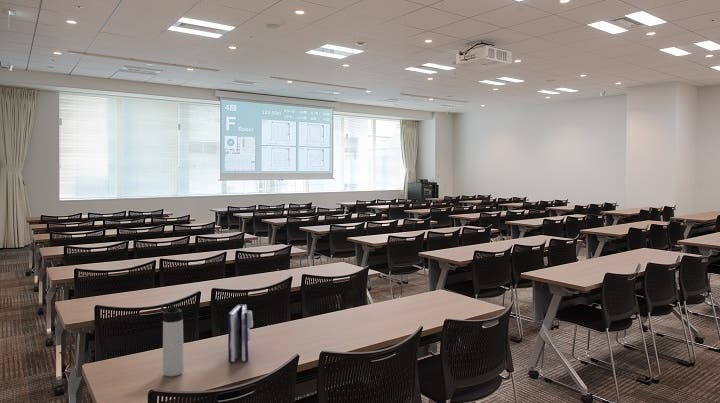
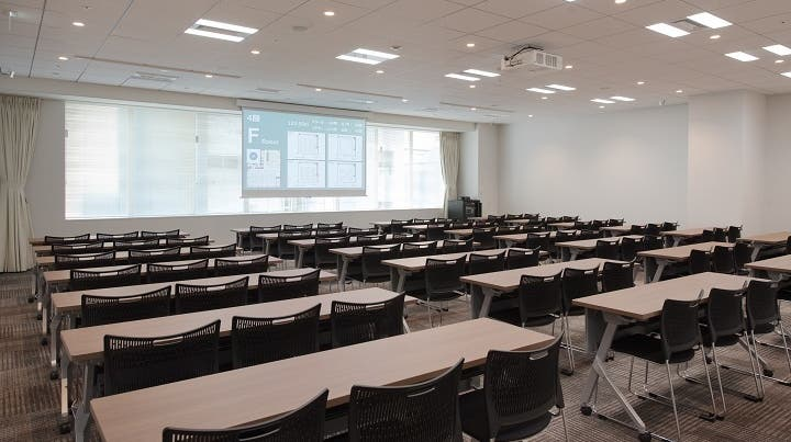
- thermos bottle (171, 339)
- book (239, 332)
